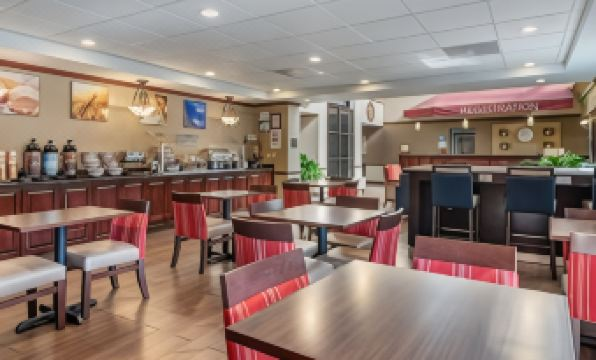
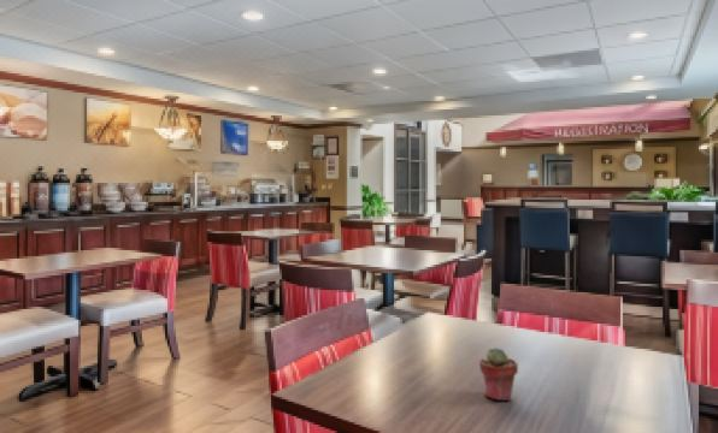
+ potted succulent (498, 372)
